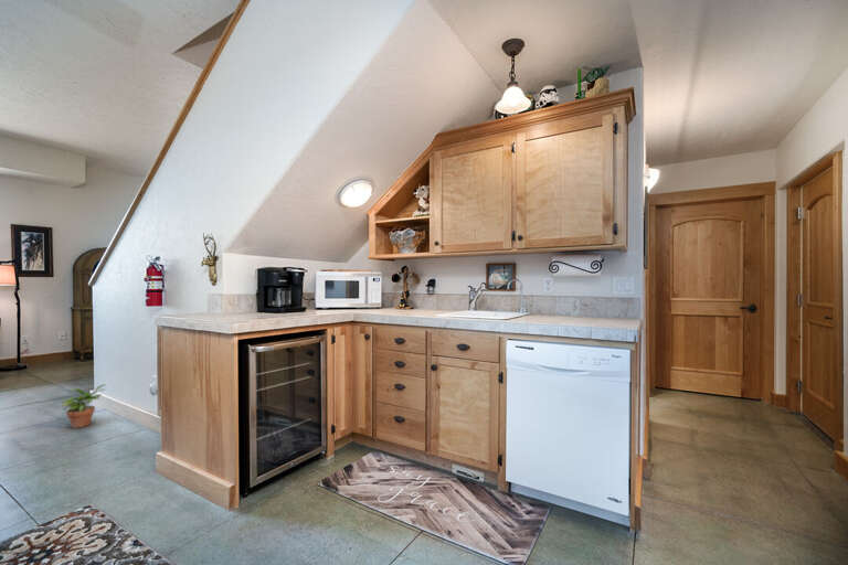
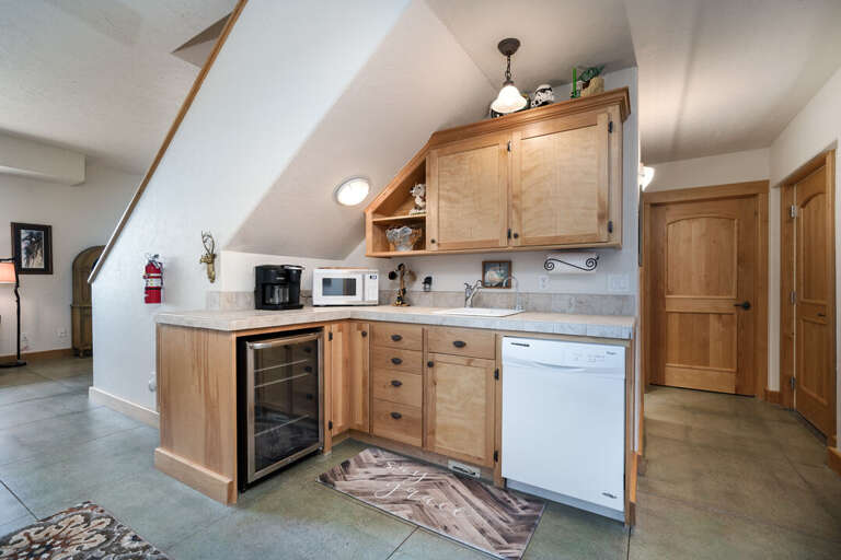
- potted plant (83, 404)
